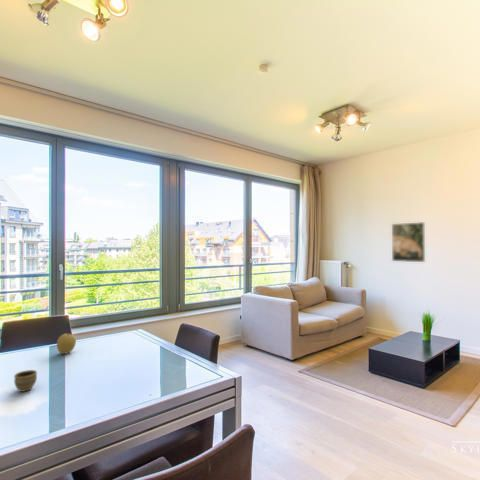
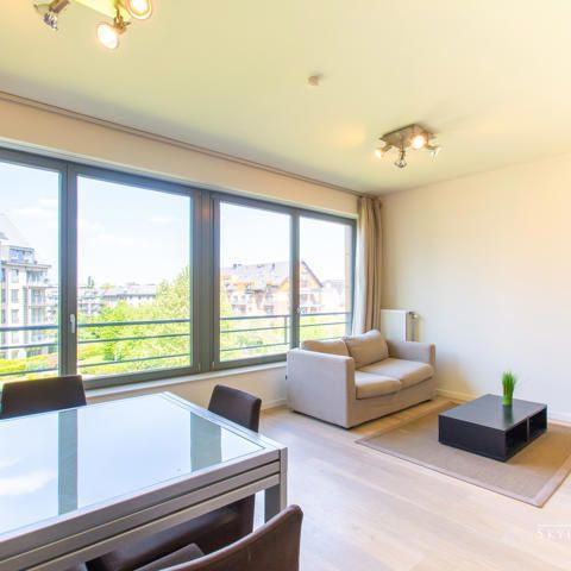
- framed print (407, 242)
- cup (26, 380)
- fruit (66, 343)
